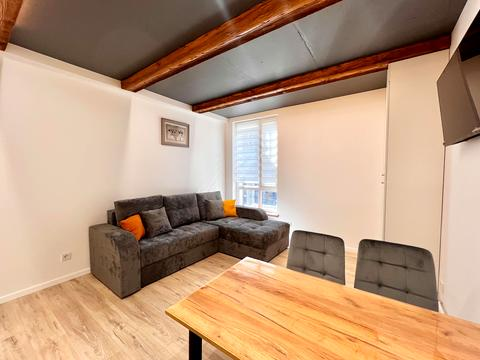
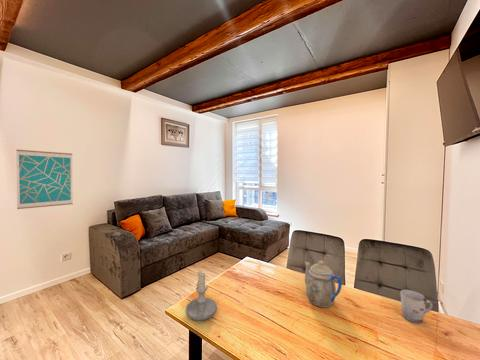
+ teapot (320, 281)
+ cup (416, 307)
+ wall art (46, 179)
+ candle (201, 291)
